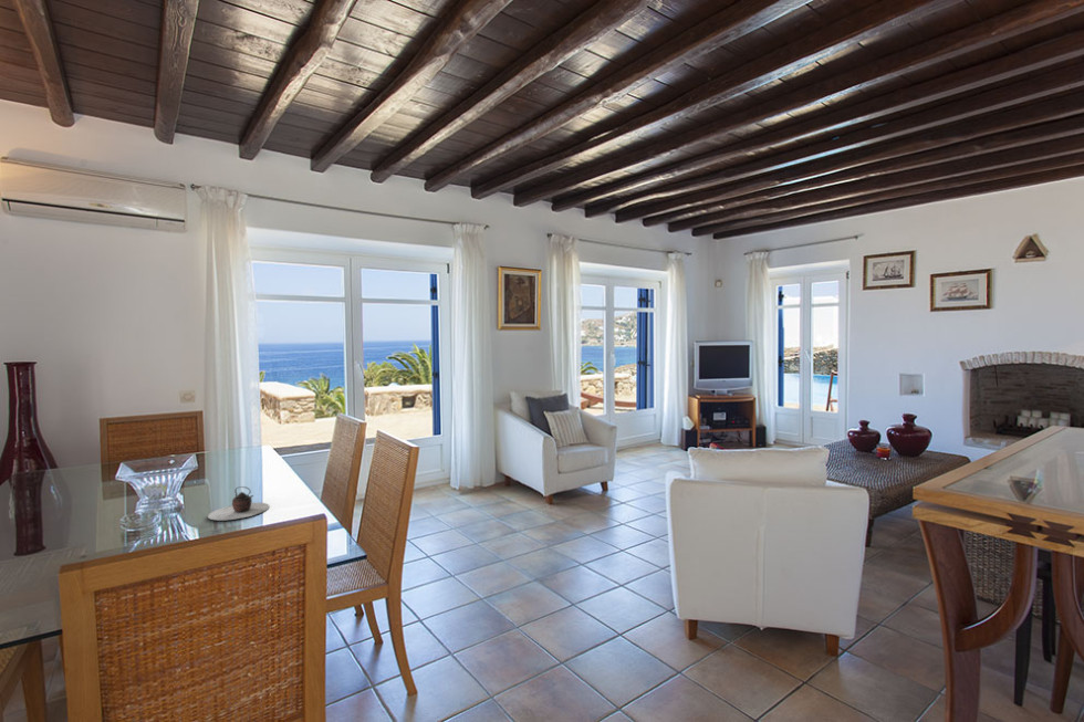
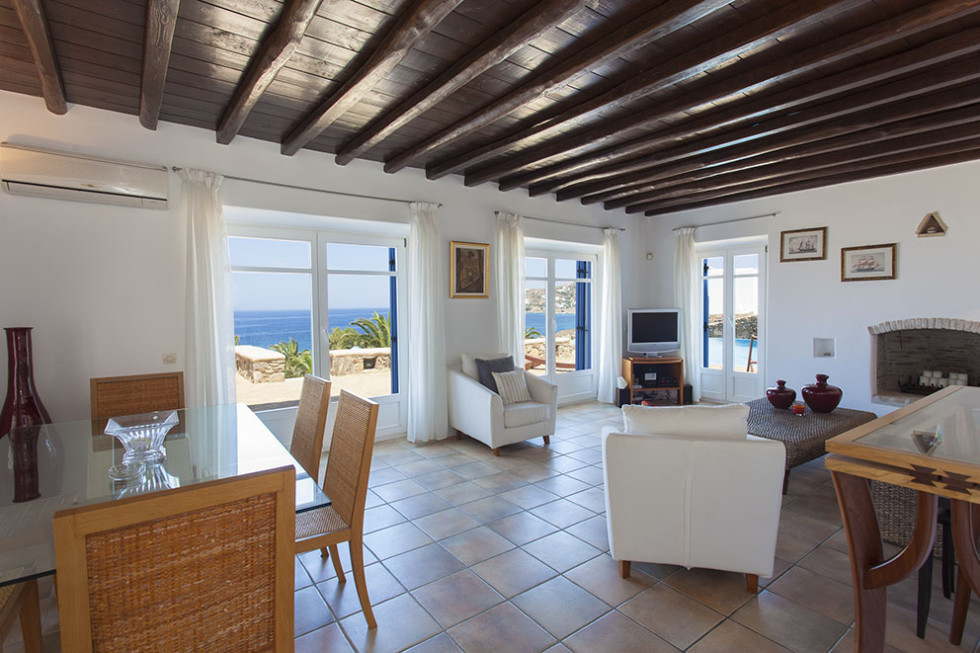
- teapot (239, 499)
